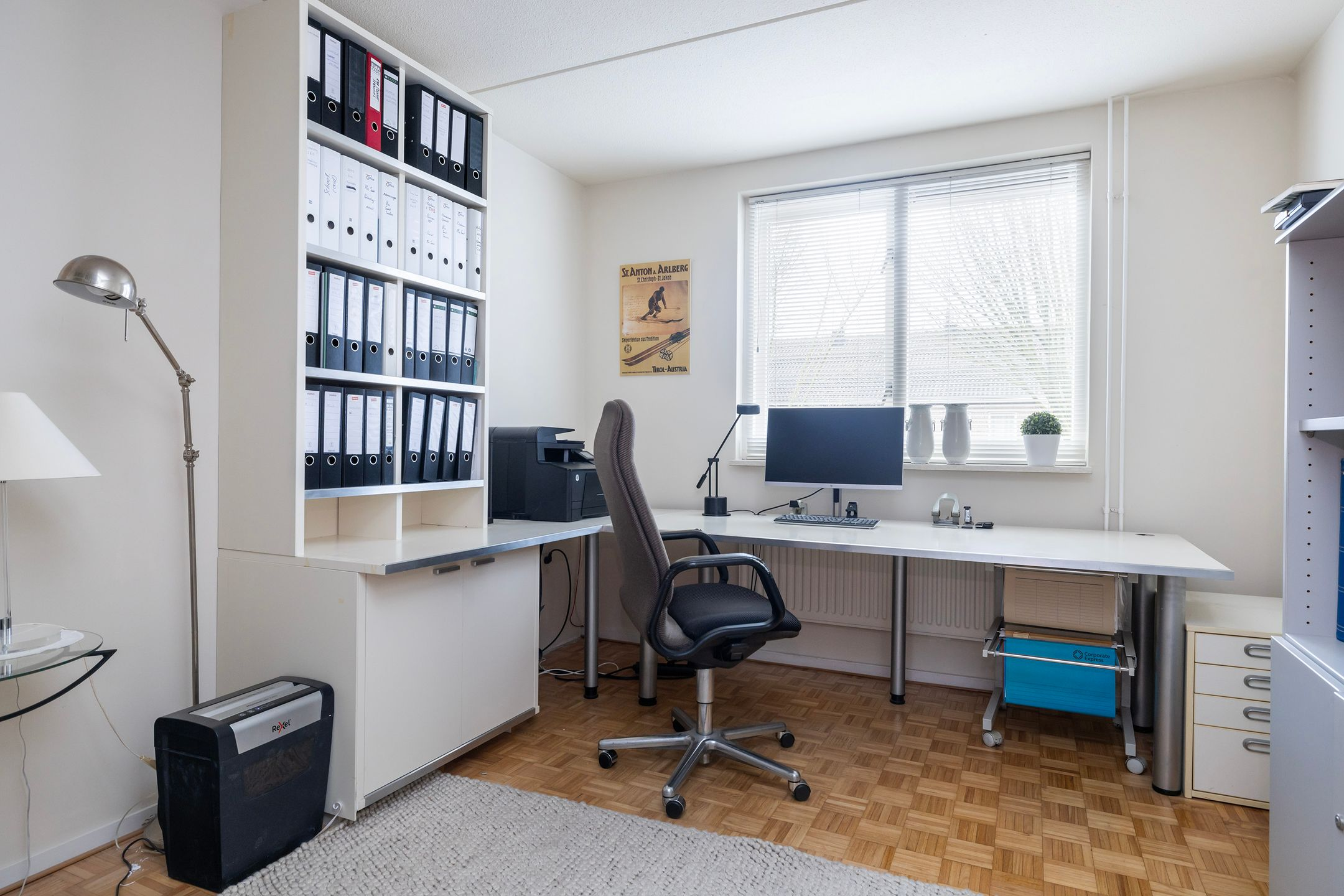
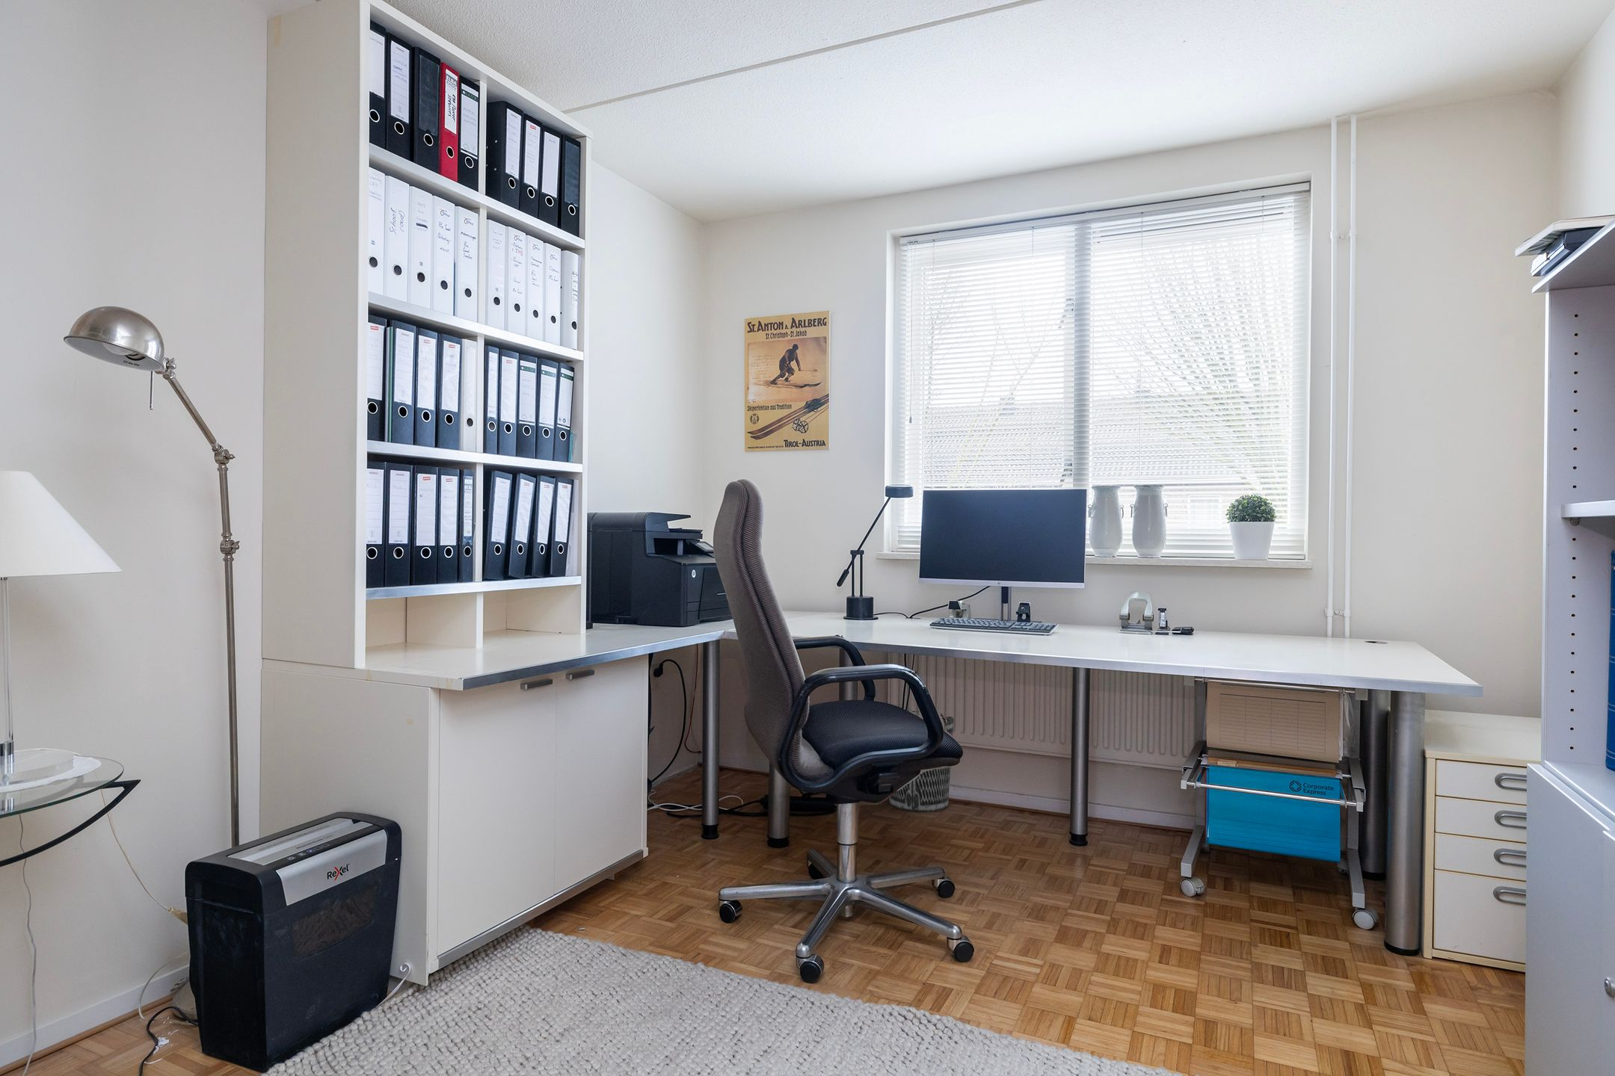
+ wastebasket (924, 772)
